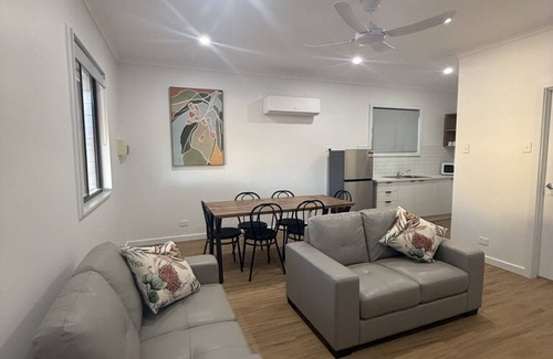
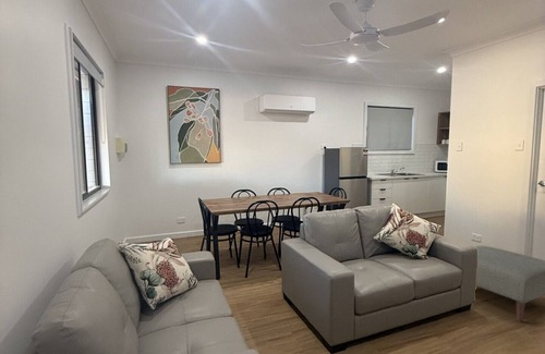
+ ottoman (499, 277)
